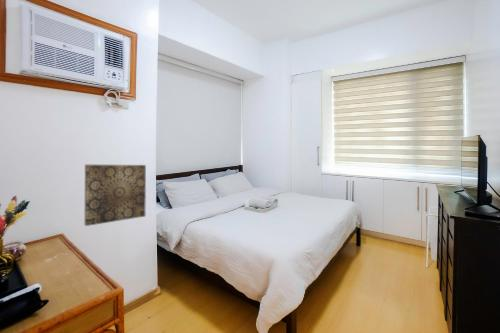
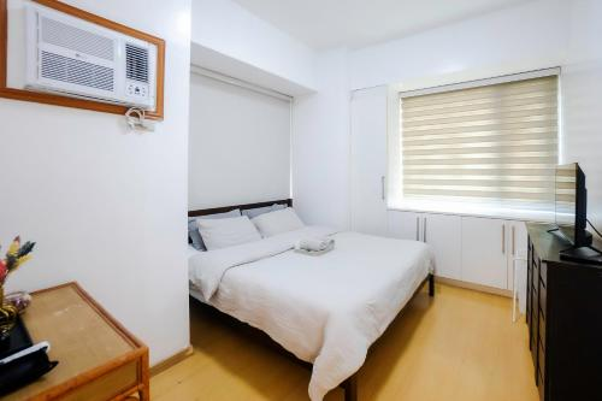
- wall art (117, 192)
